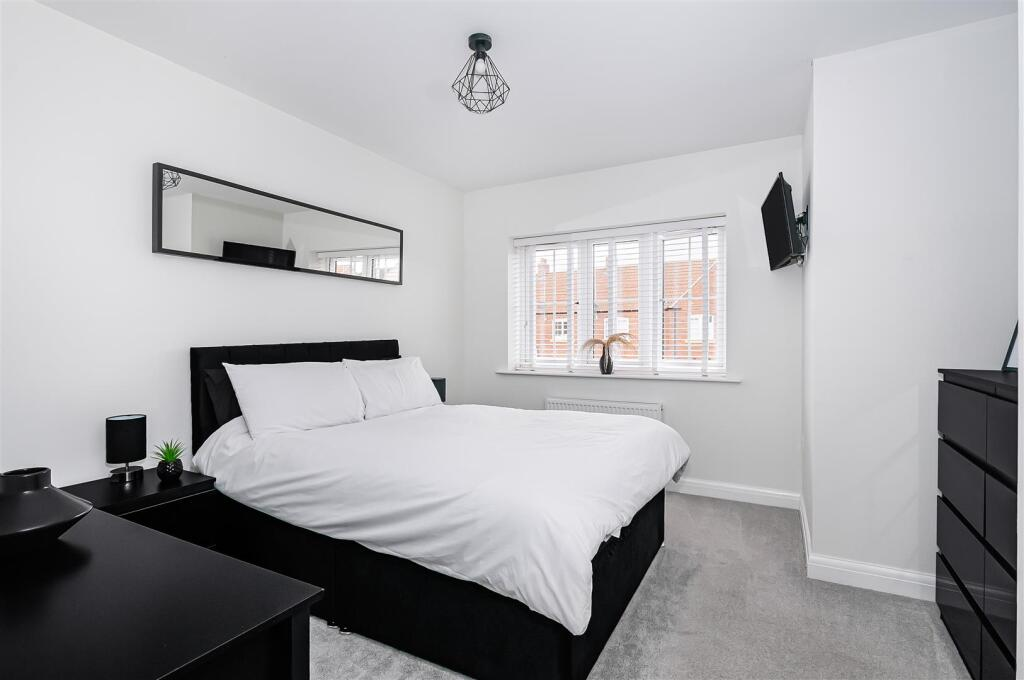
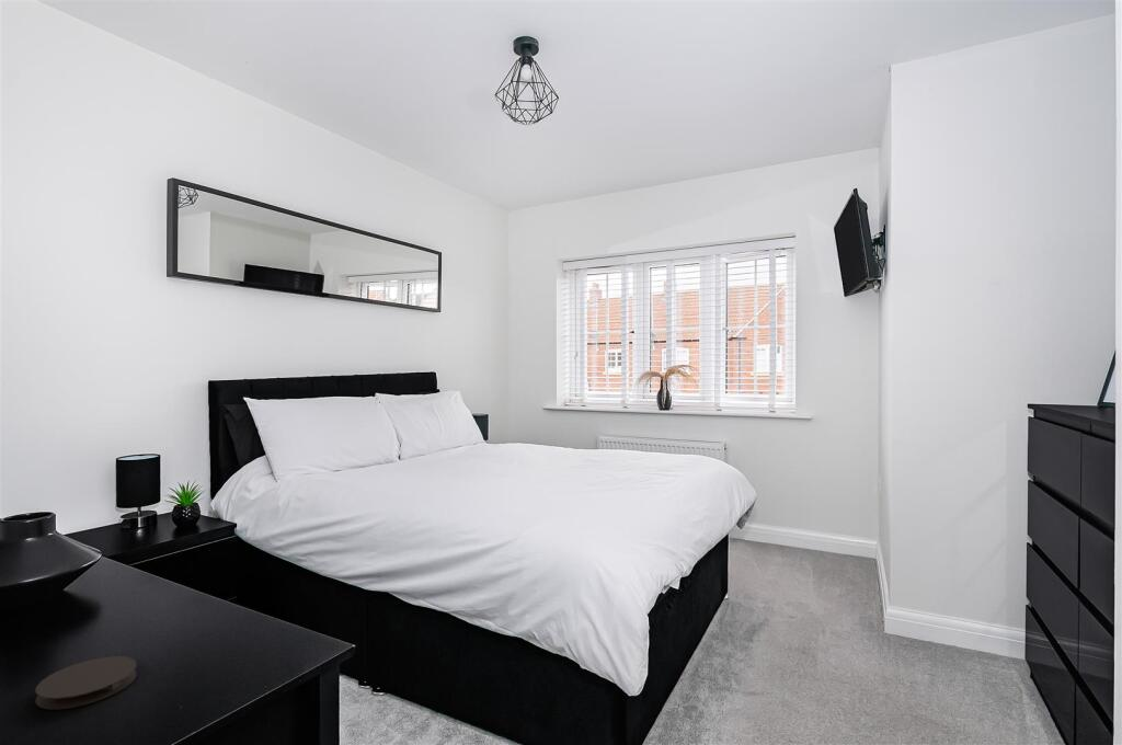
+ coaster (88, 680)
